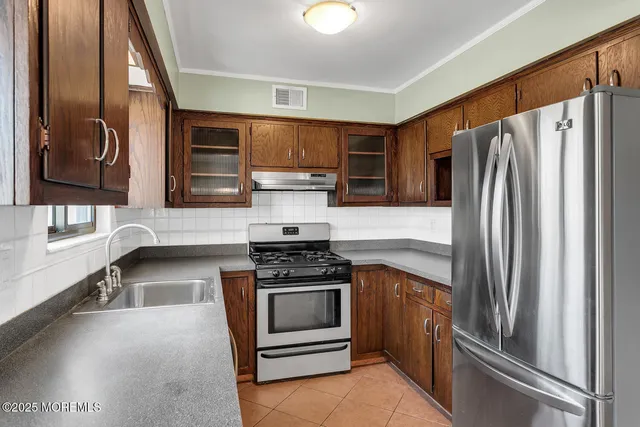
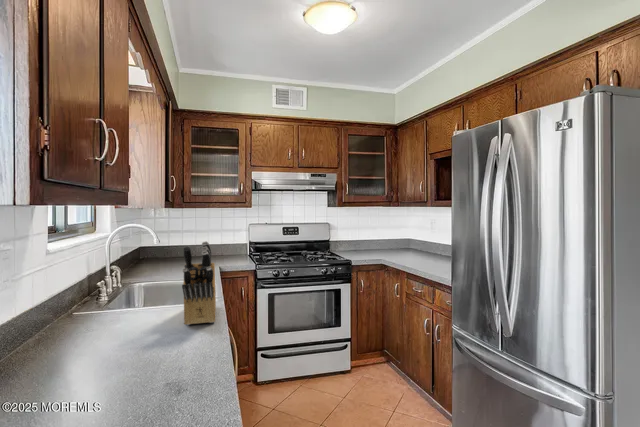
+ knife block (200, 279)
